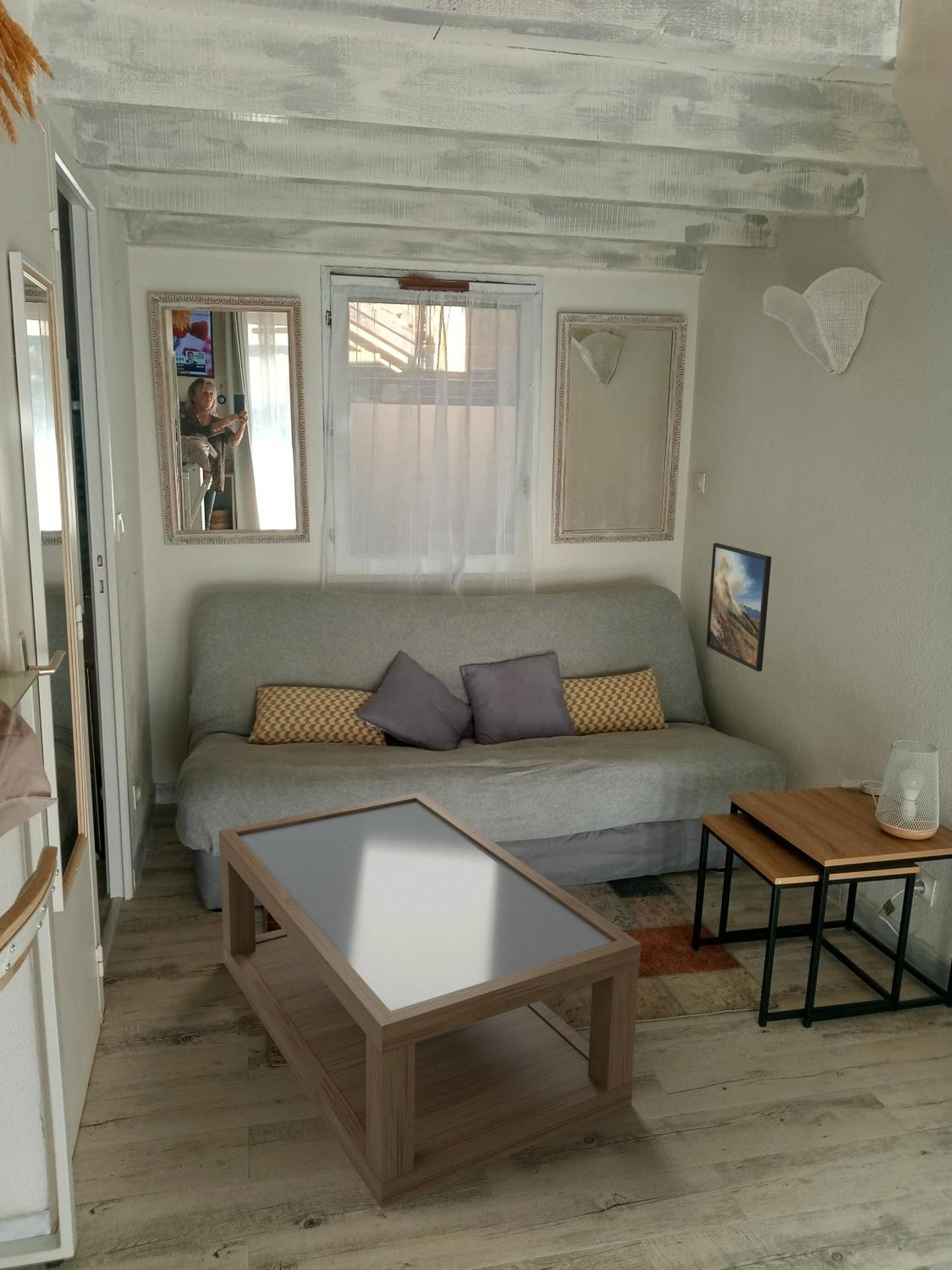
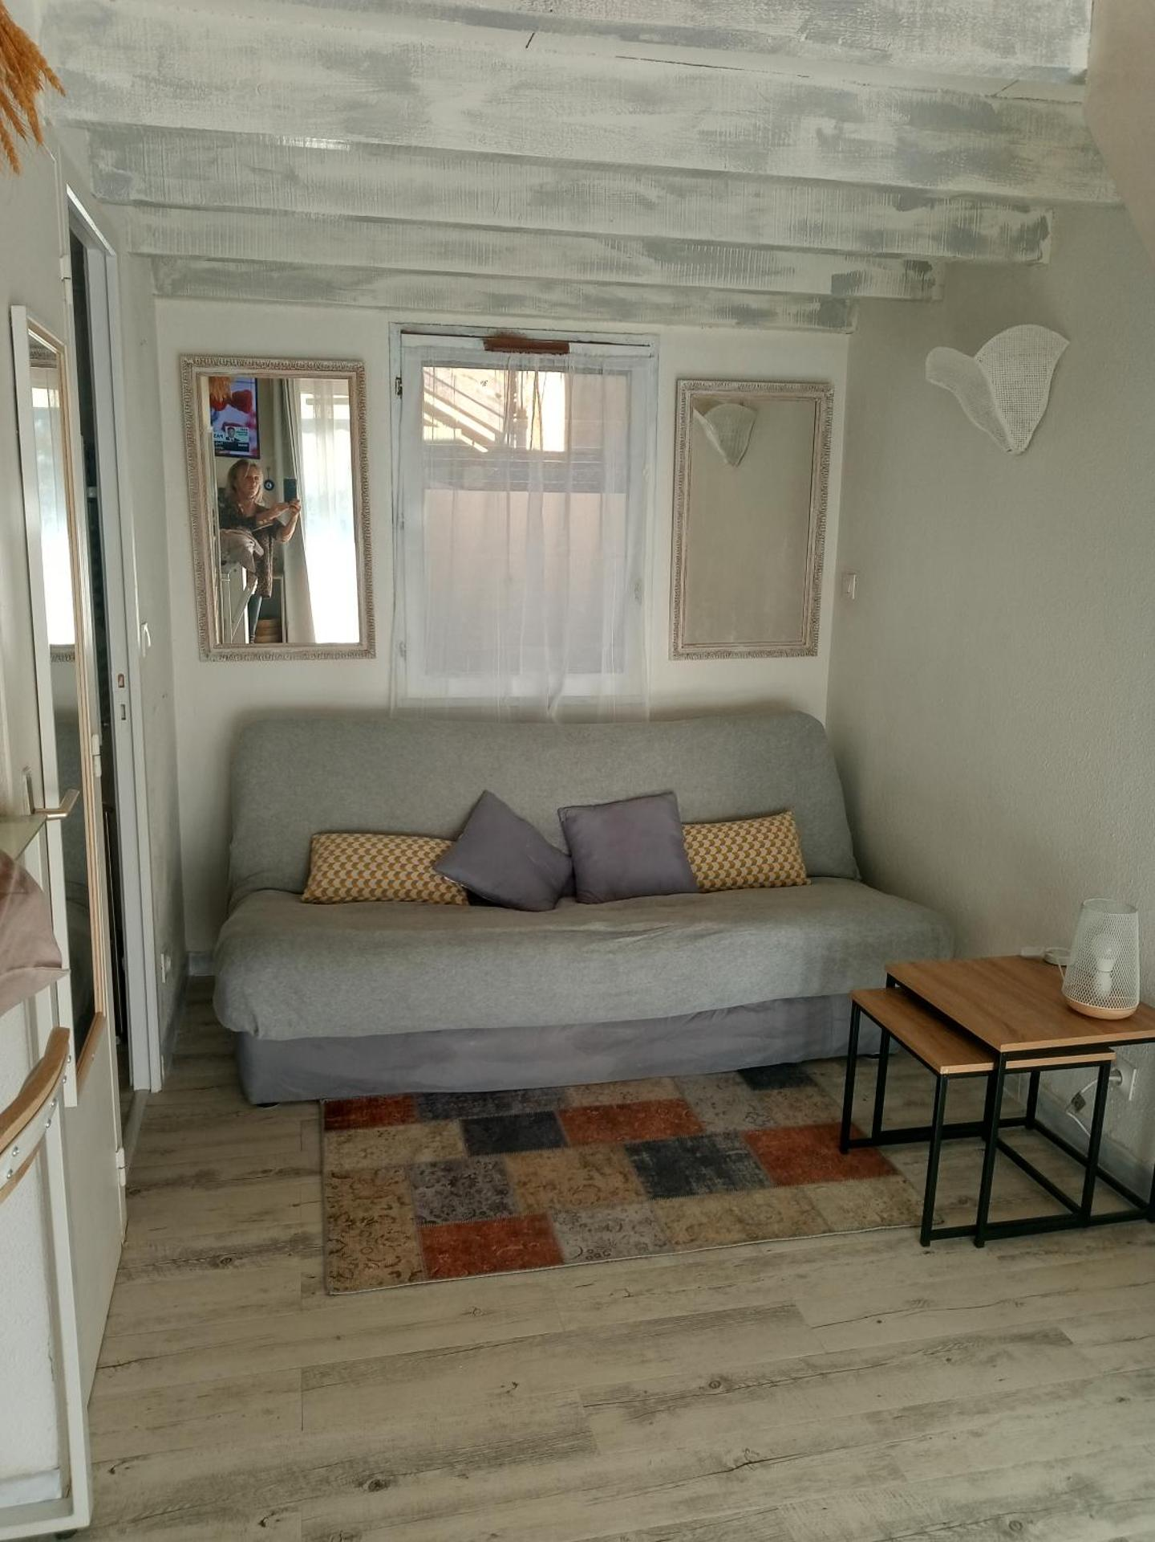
- coffee table (405, 954)
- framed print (736, 604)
